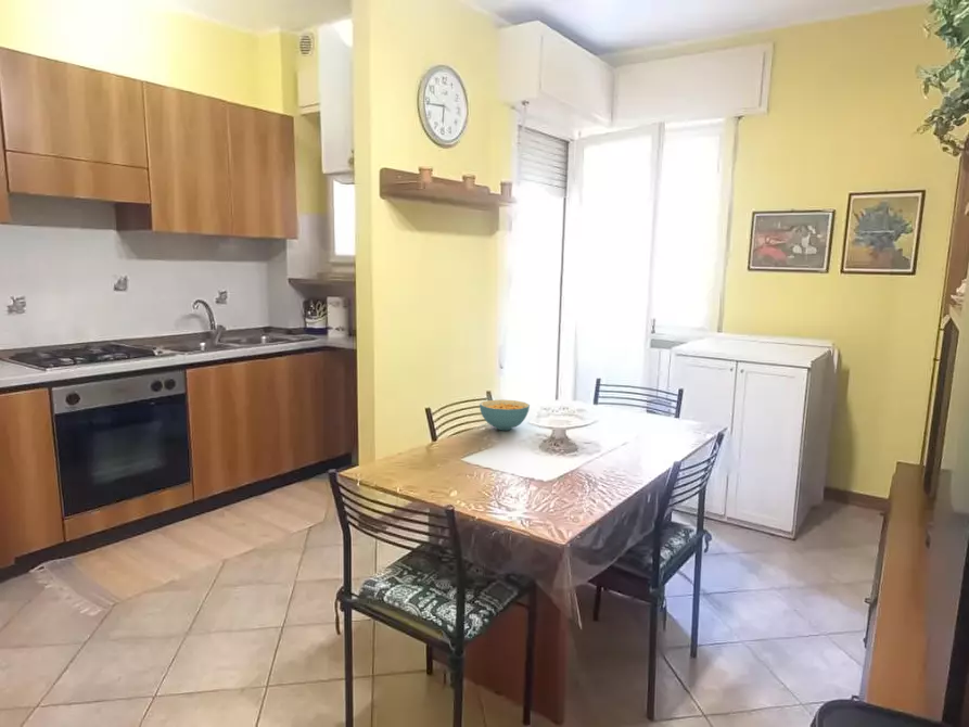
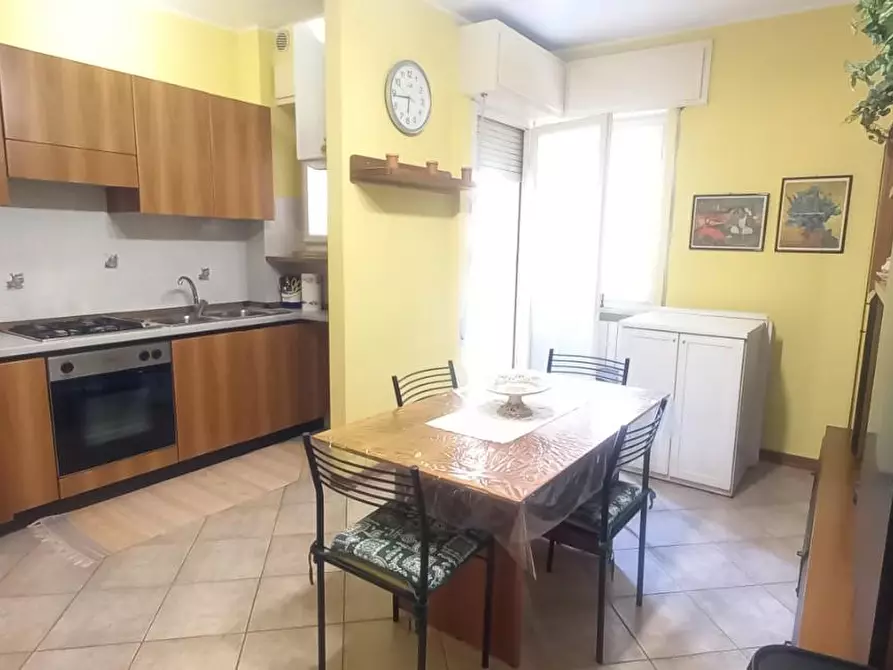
- cereal bowl (503, 416)
